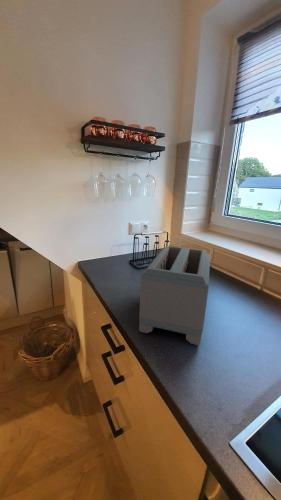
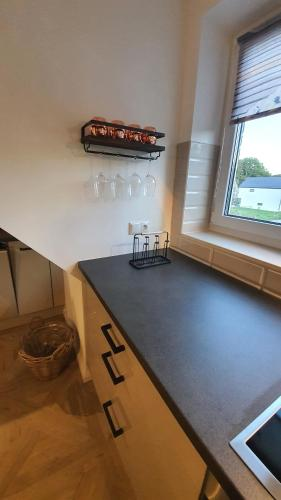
- toaster (178, 284)
